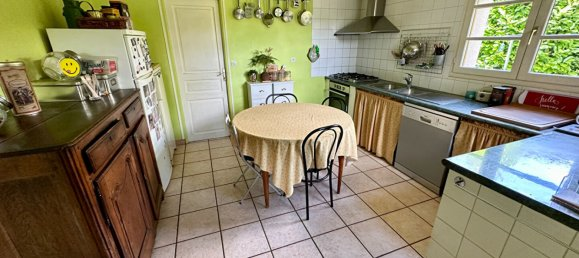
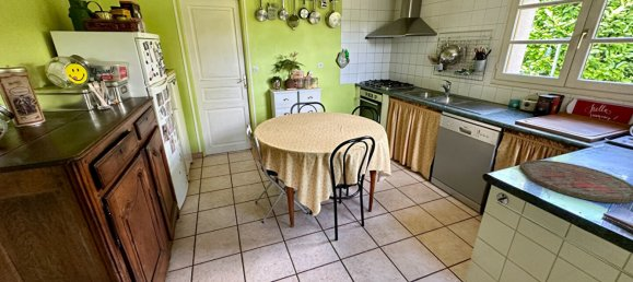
+ cutting board (572, 178)
